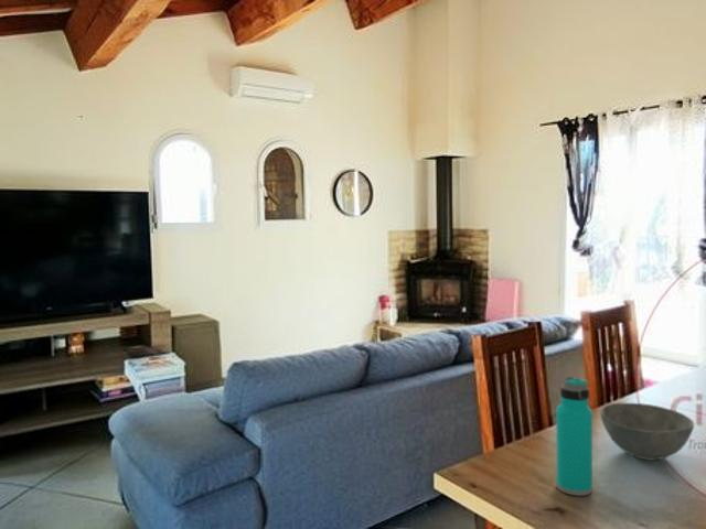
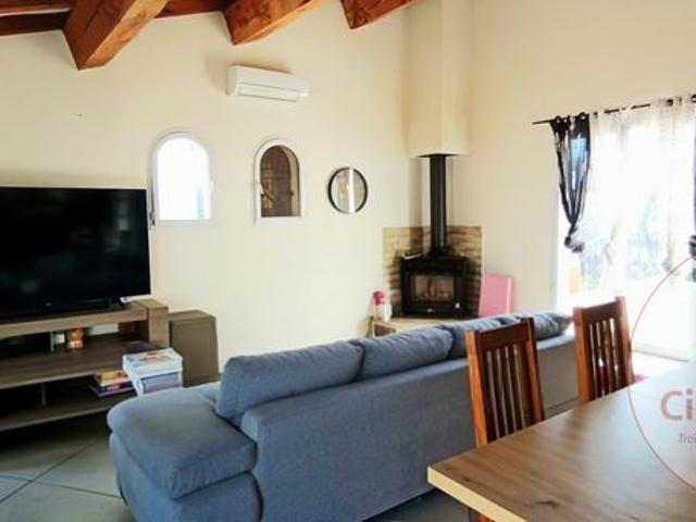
- bowl (644, 434)
- water bottle (574, 433)
